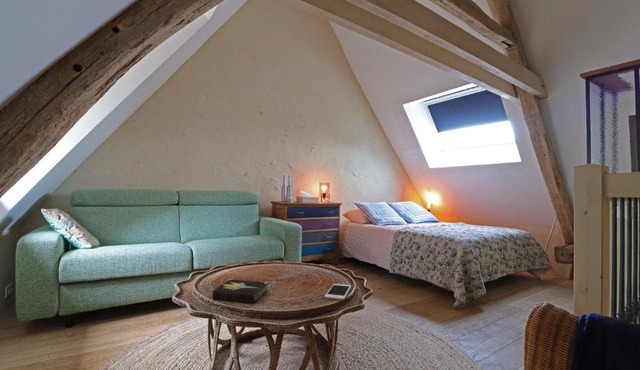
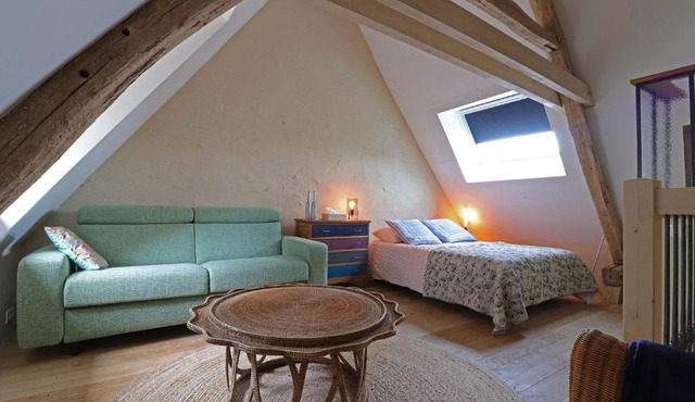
- hardback book (241, 289)
- cell phone (338, 291)
